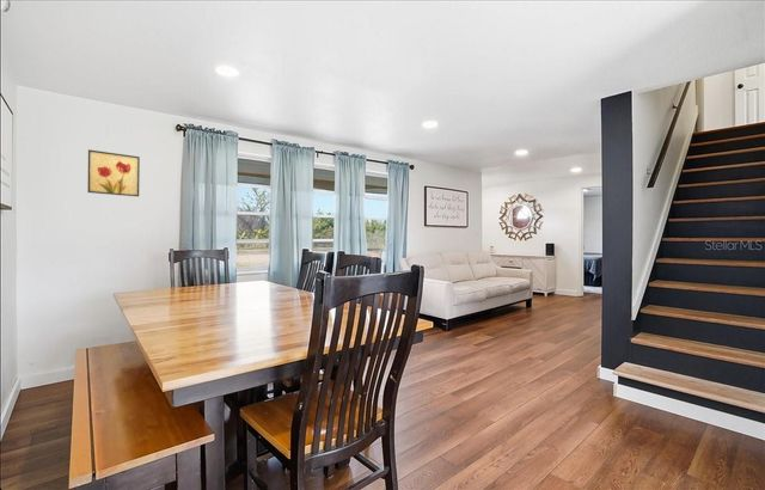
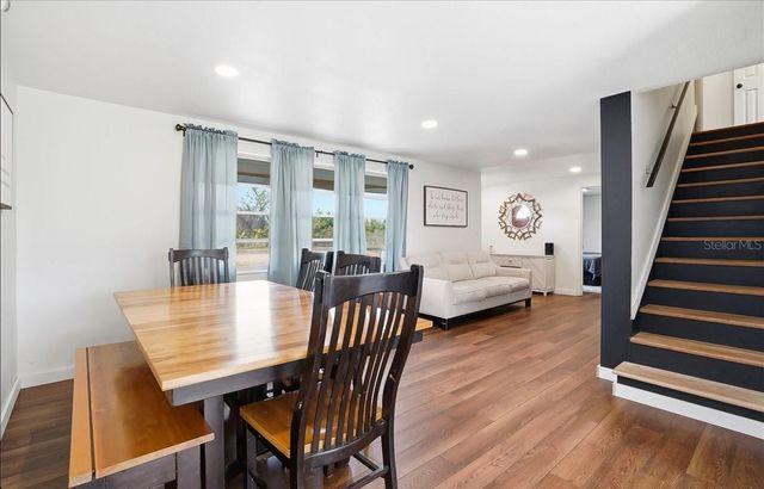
- wall art (114, 173)
